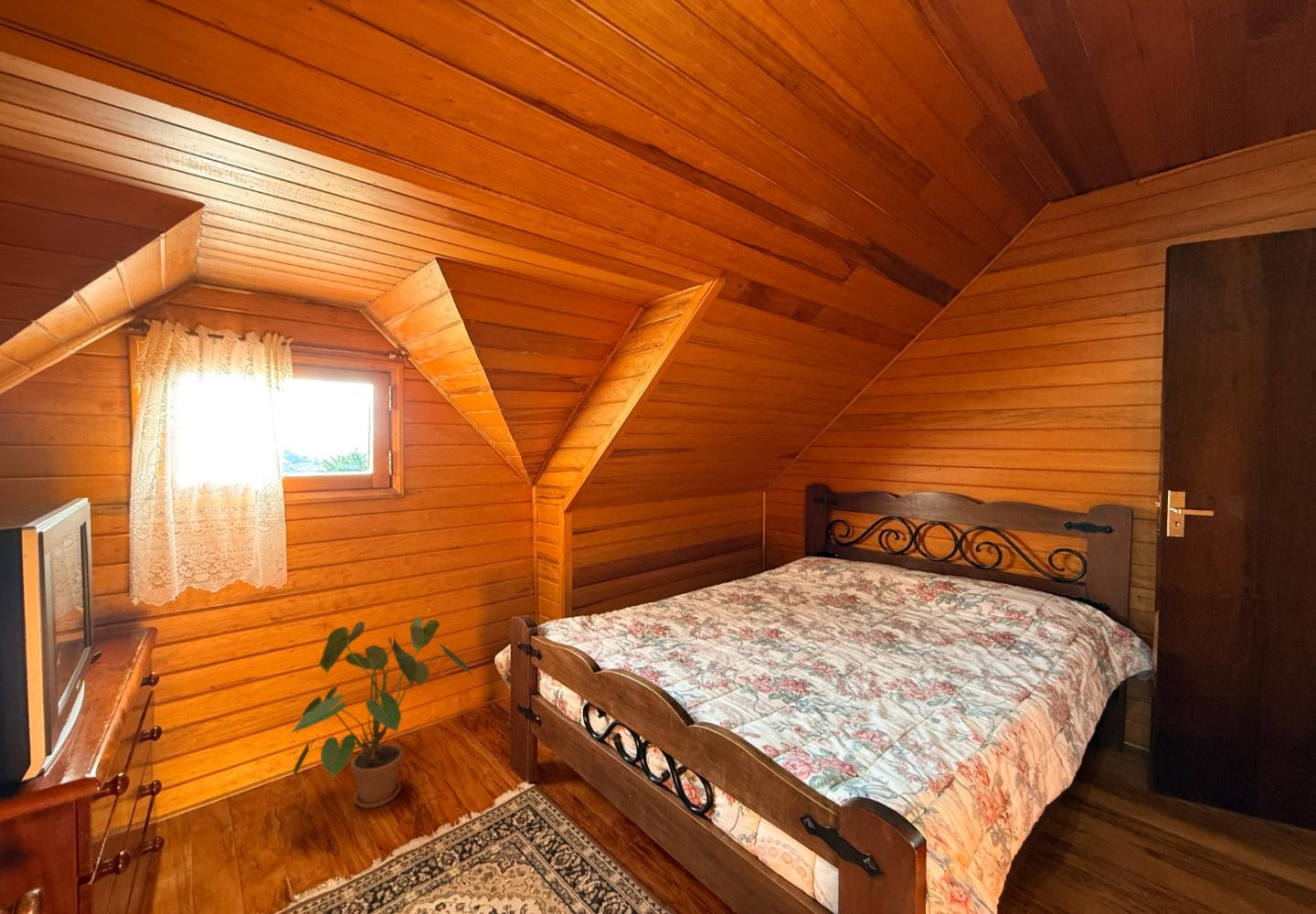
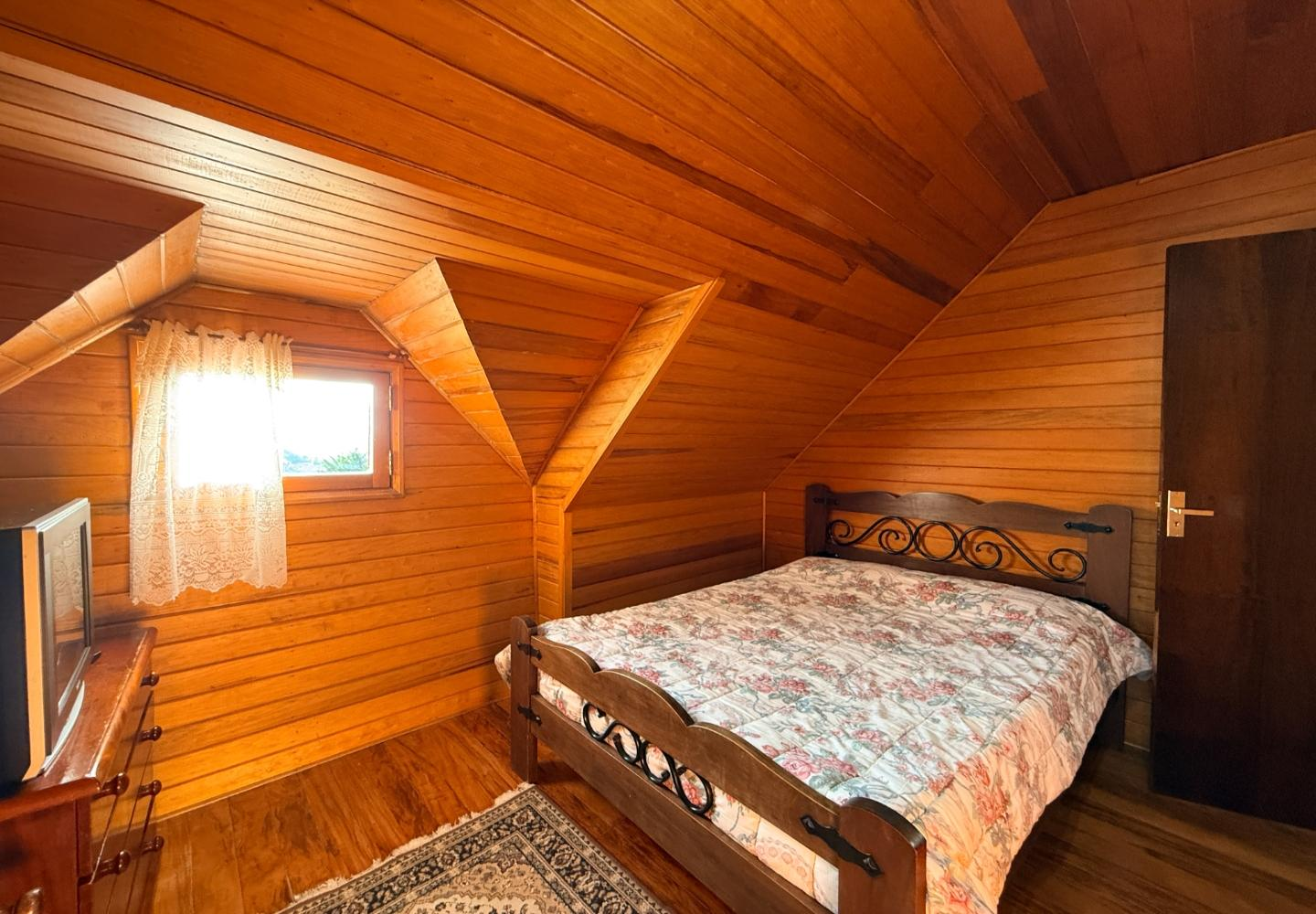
- house plant (384, 704)
